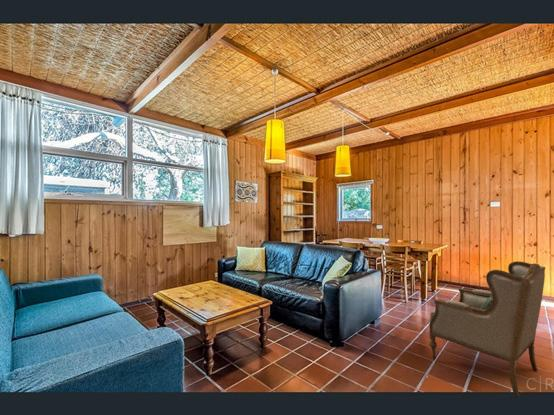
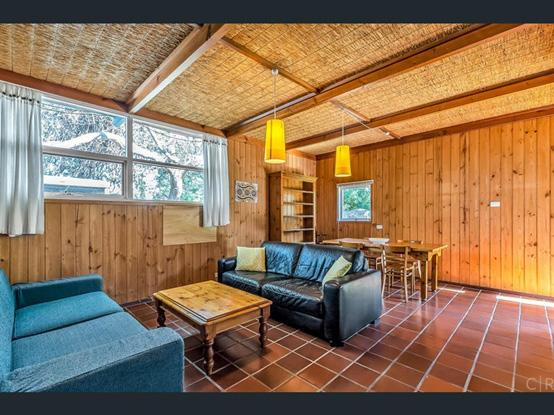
- armchair (484, 311)
